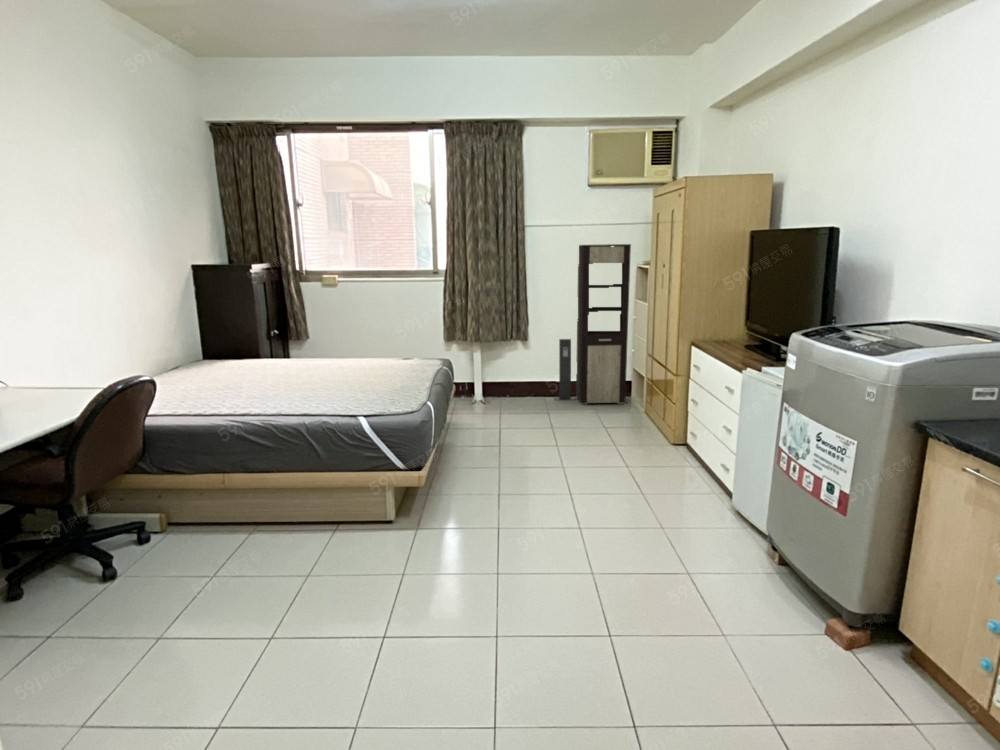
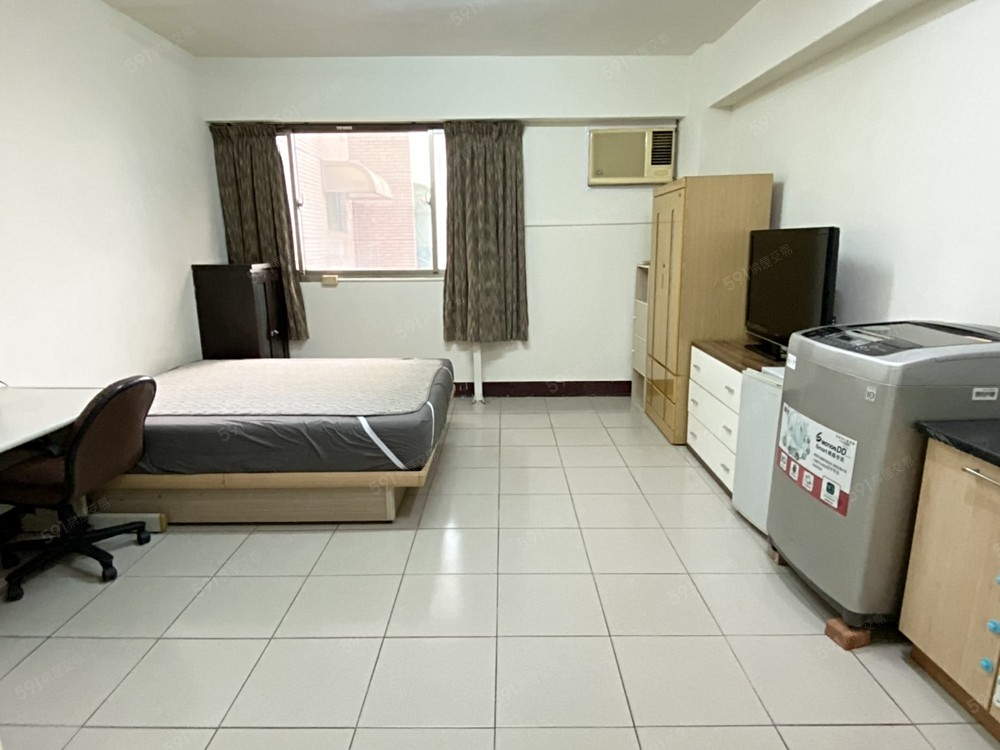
- speaker (565, 369)
- cabinet (601, 331)
